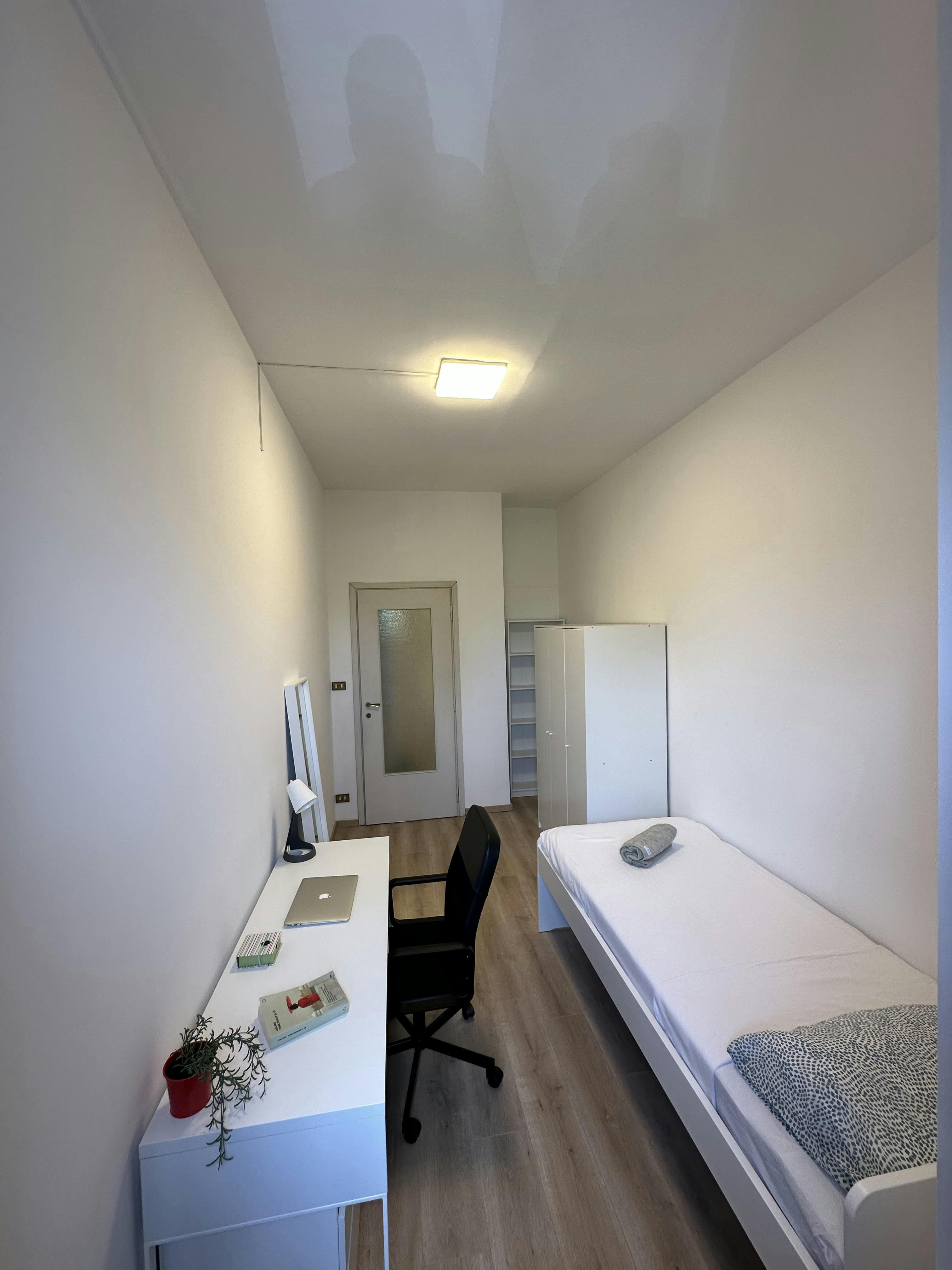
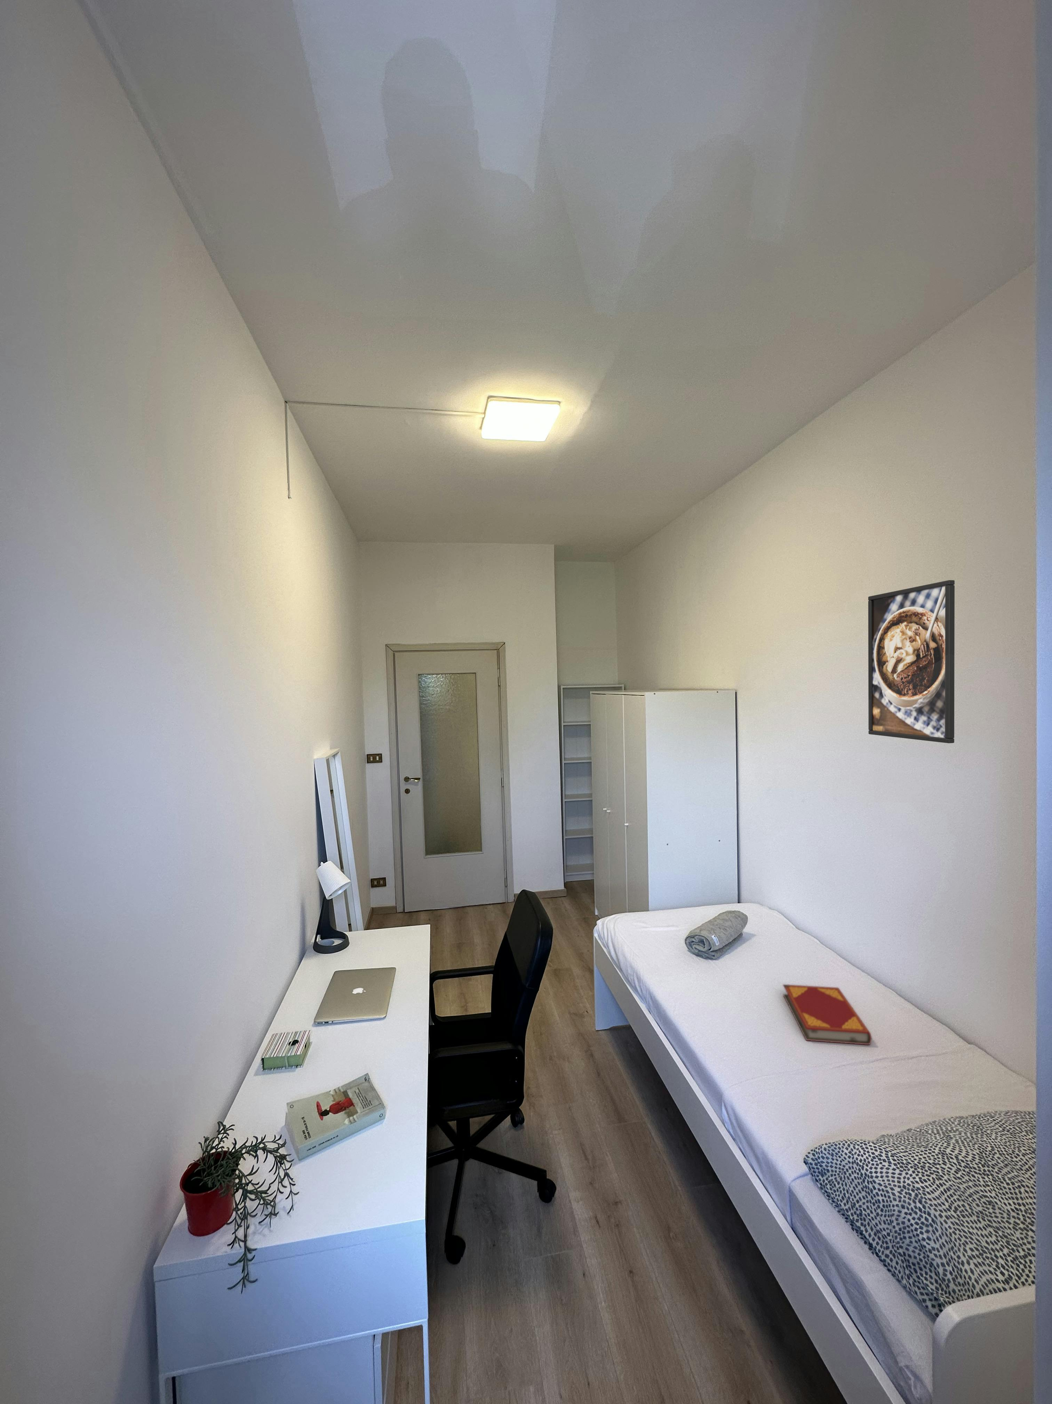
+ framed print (907, 663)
+ hardback book (823, 1013)
